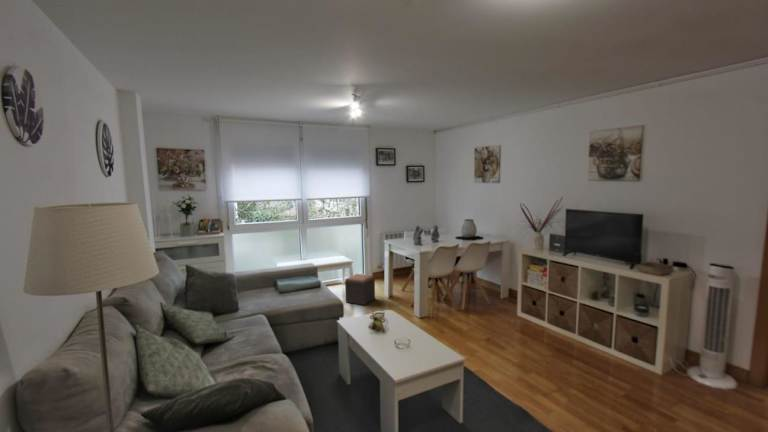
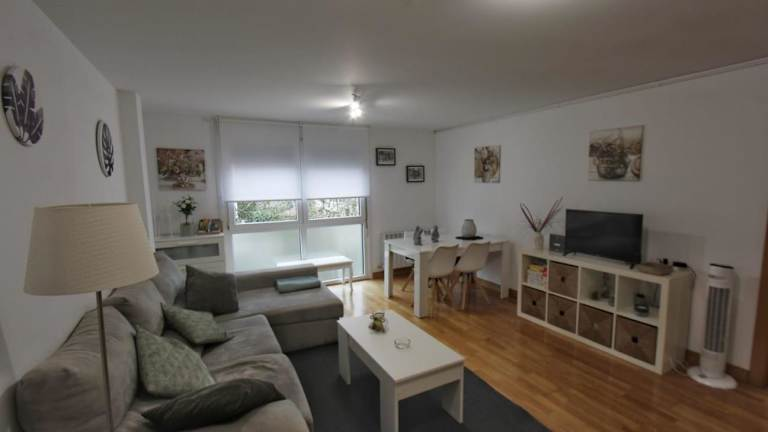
- footstool (360, 288)
